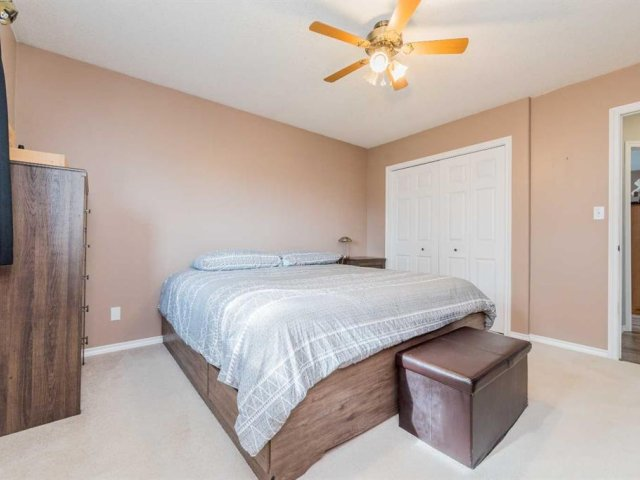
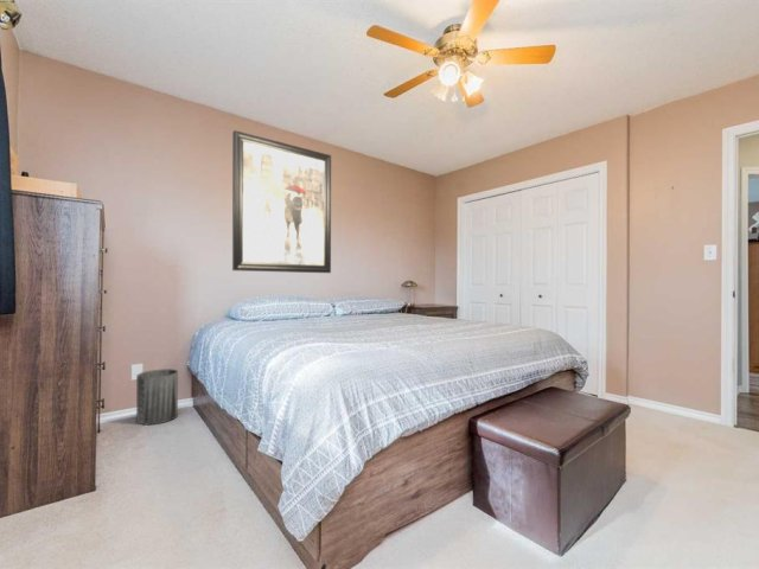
+ wall art (286, 207)
+ trash can (158, 395)
